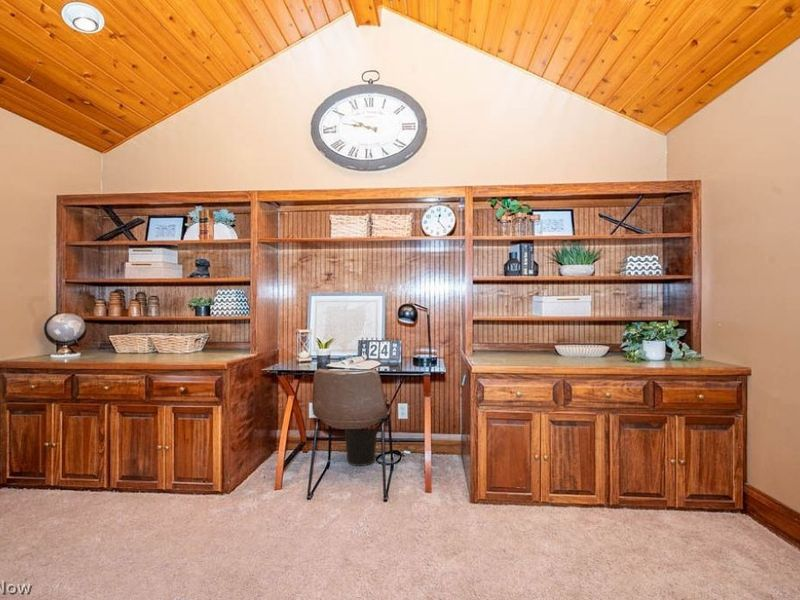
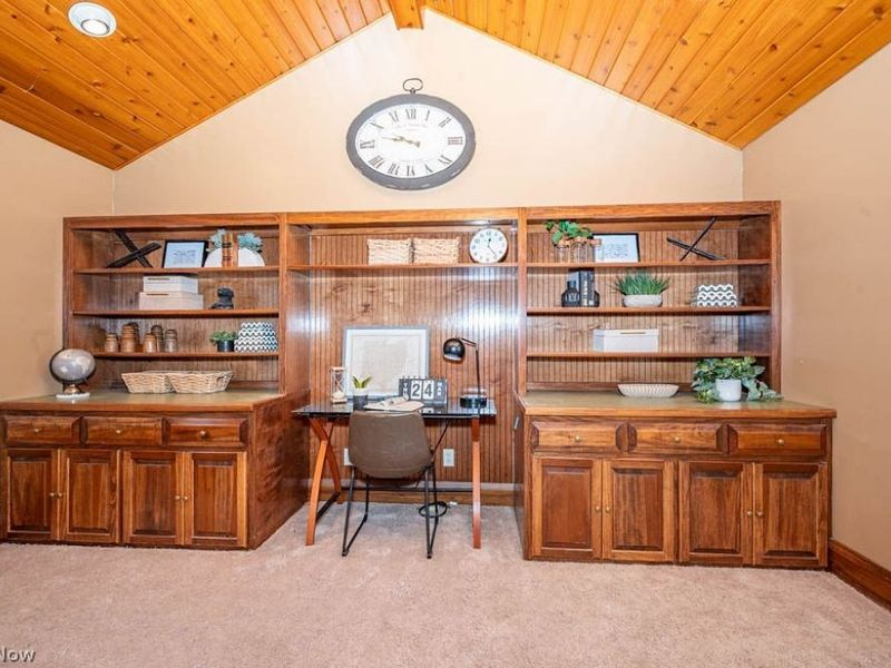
- wastebasket (361, 440)
